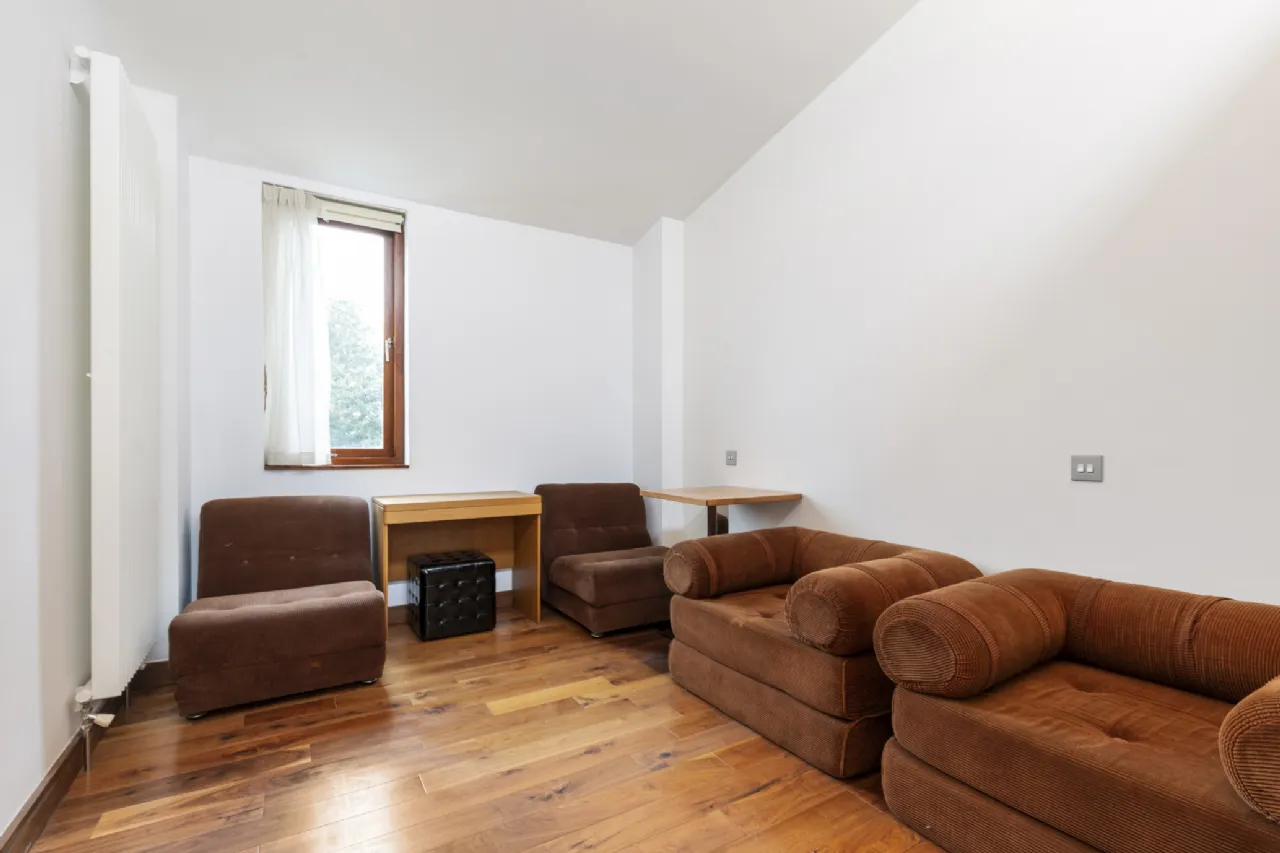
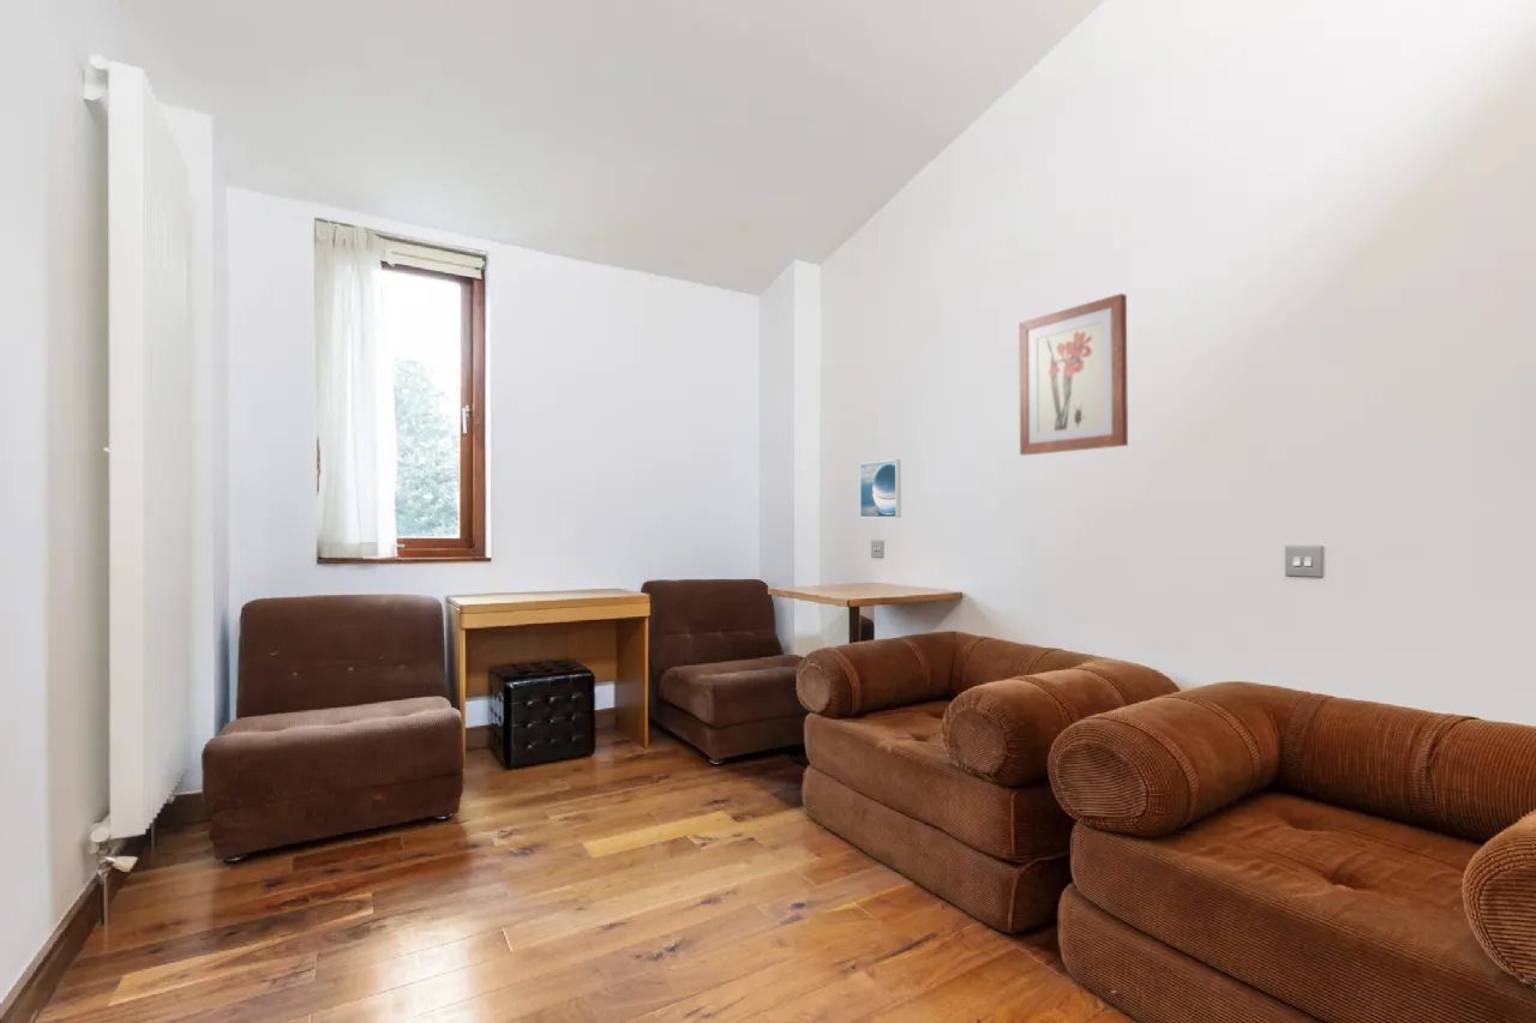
+ wall art (1069, 379)
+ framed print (880, 489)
